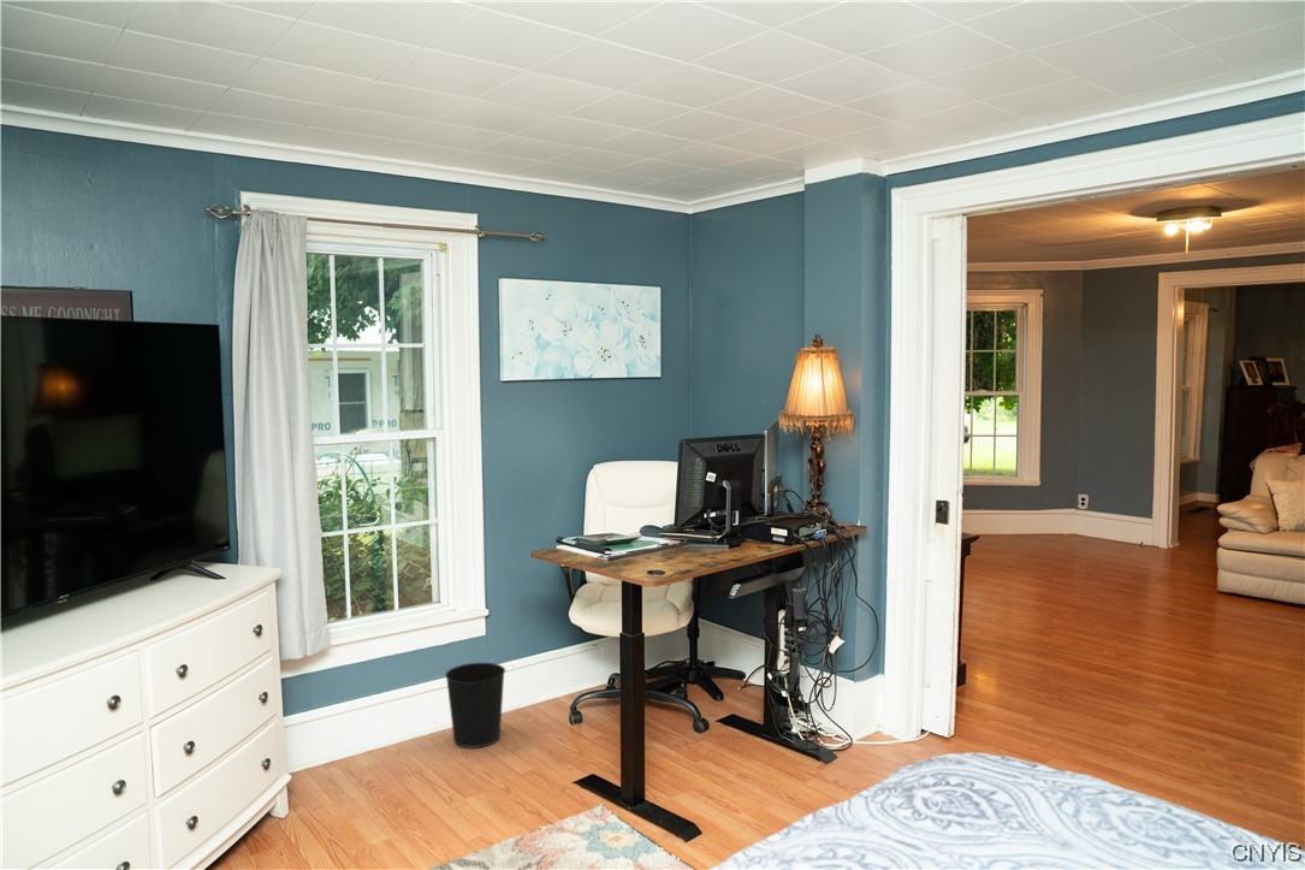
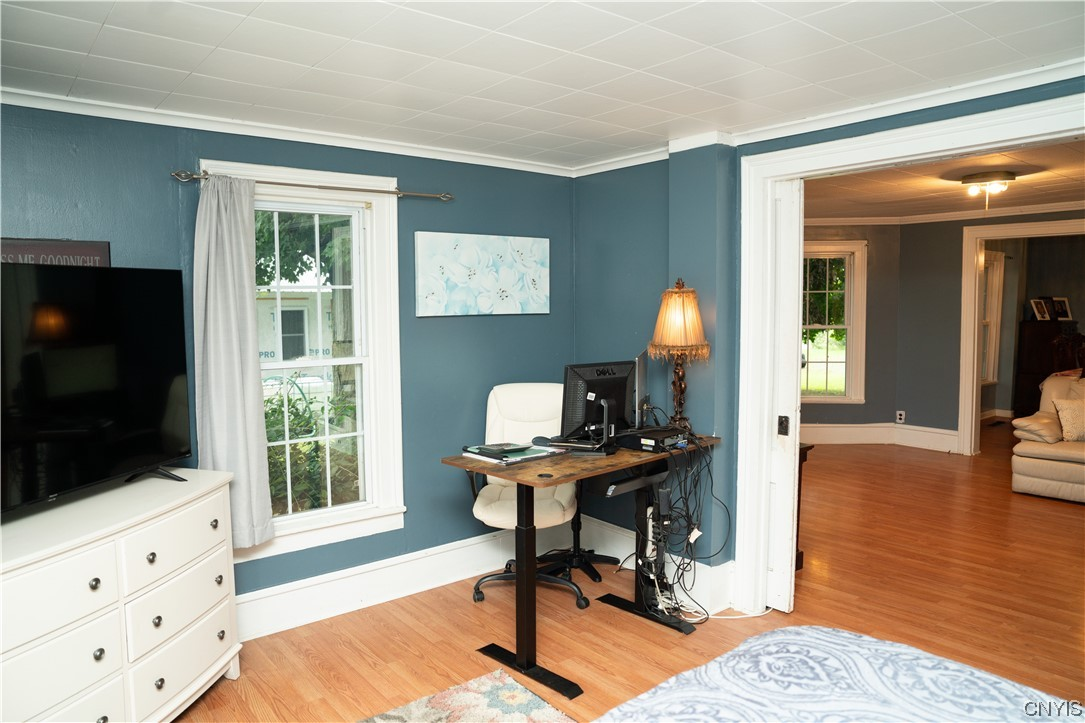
- wastebasket (476, 705)
